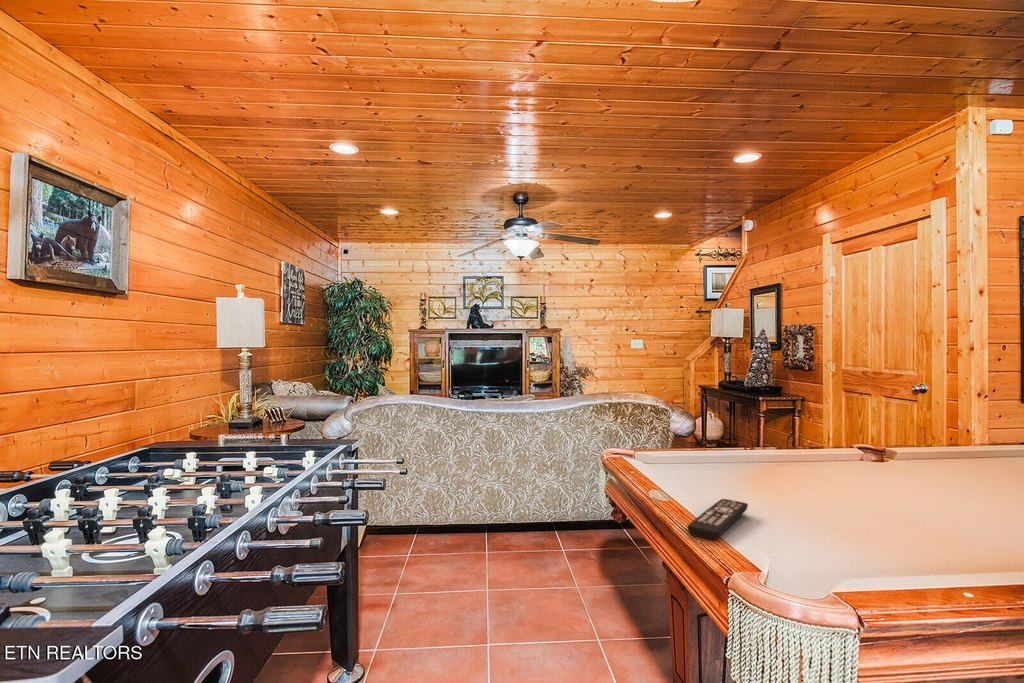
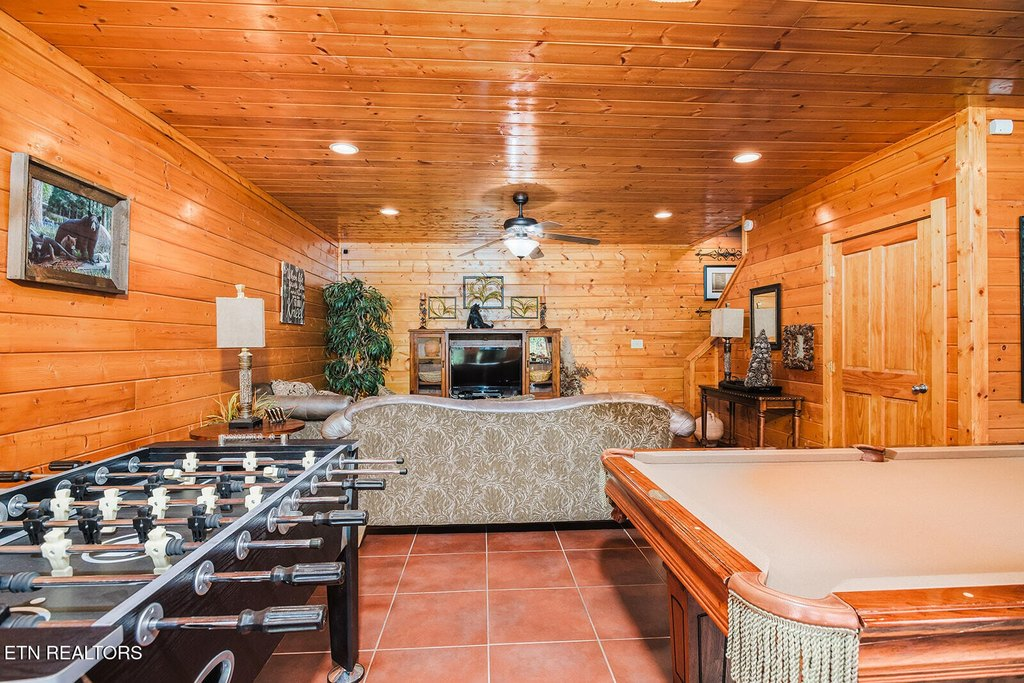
- remote control (719, 517)
